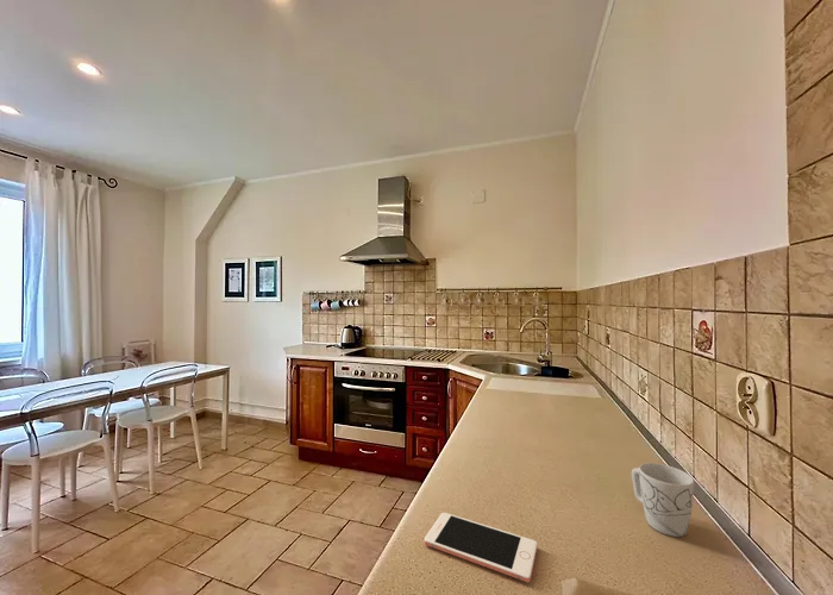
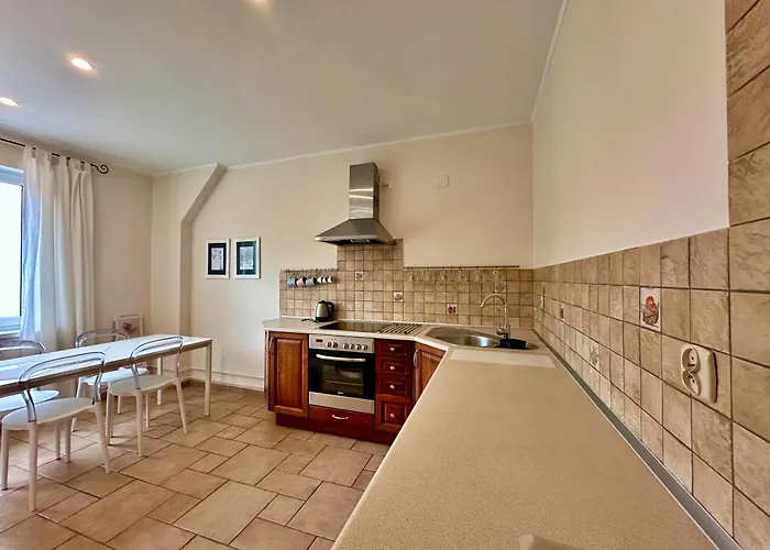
- mug (658, 495)
- cell phone (480, 543)
